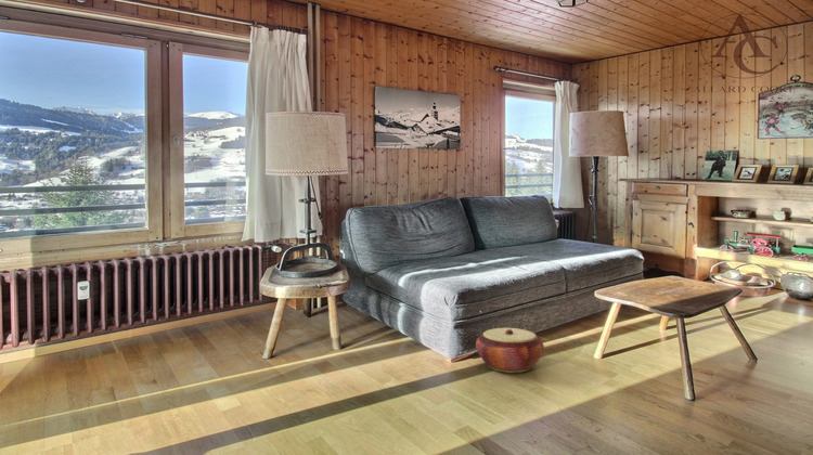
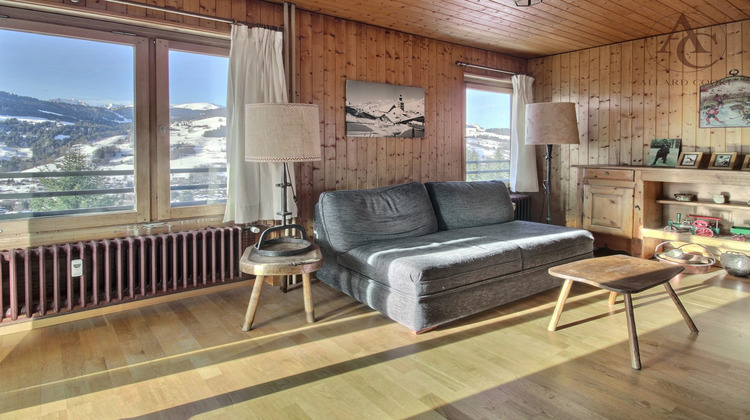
- woven basket (508, 348)
